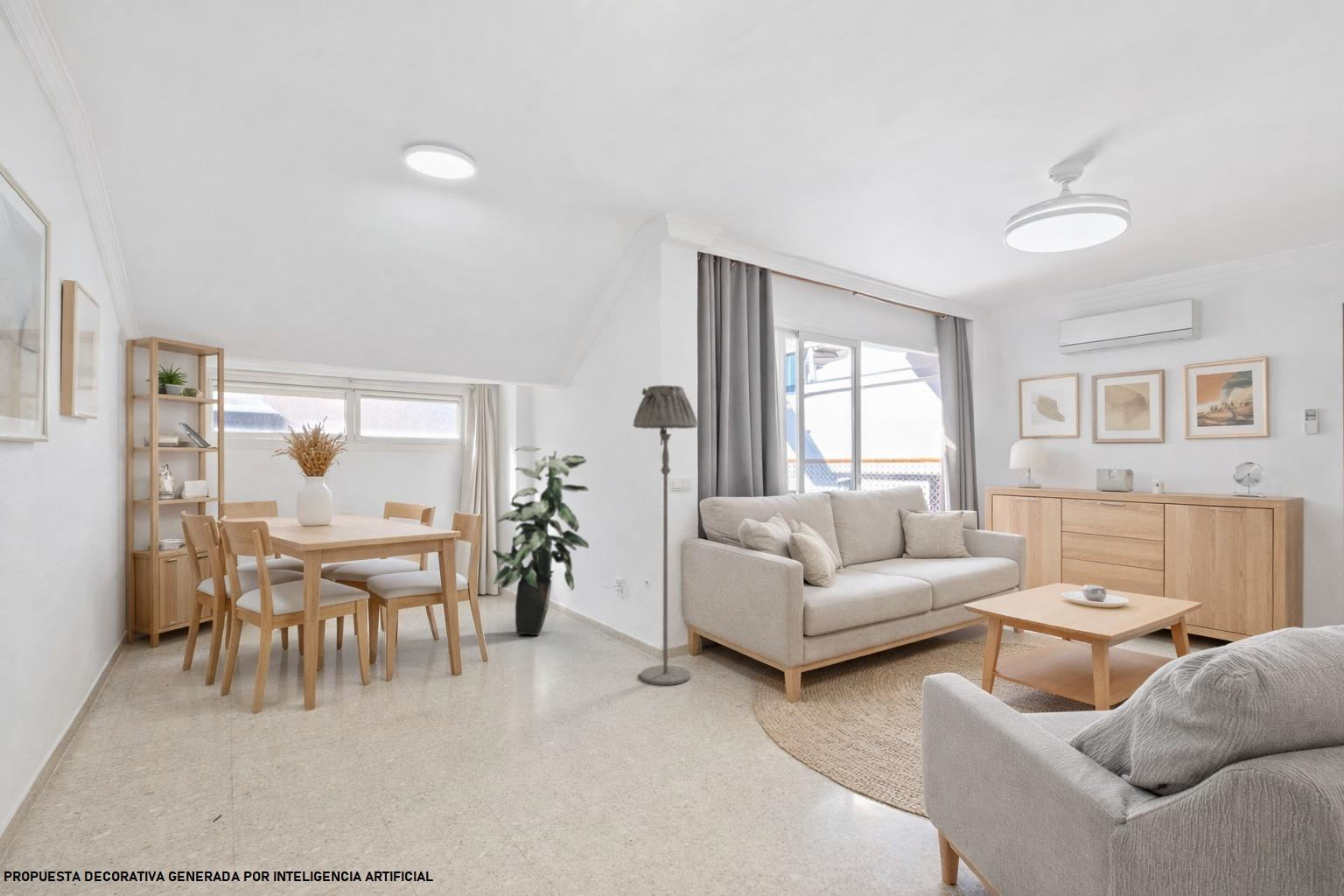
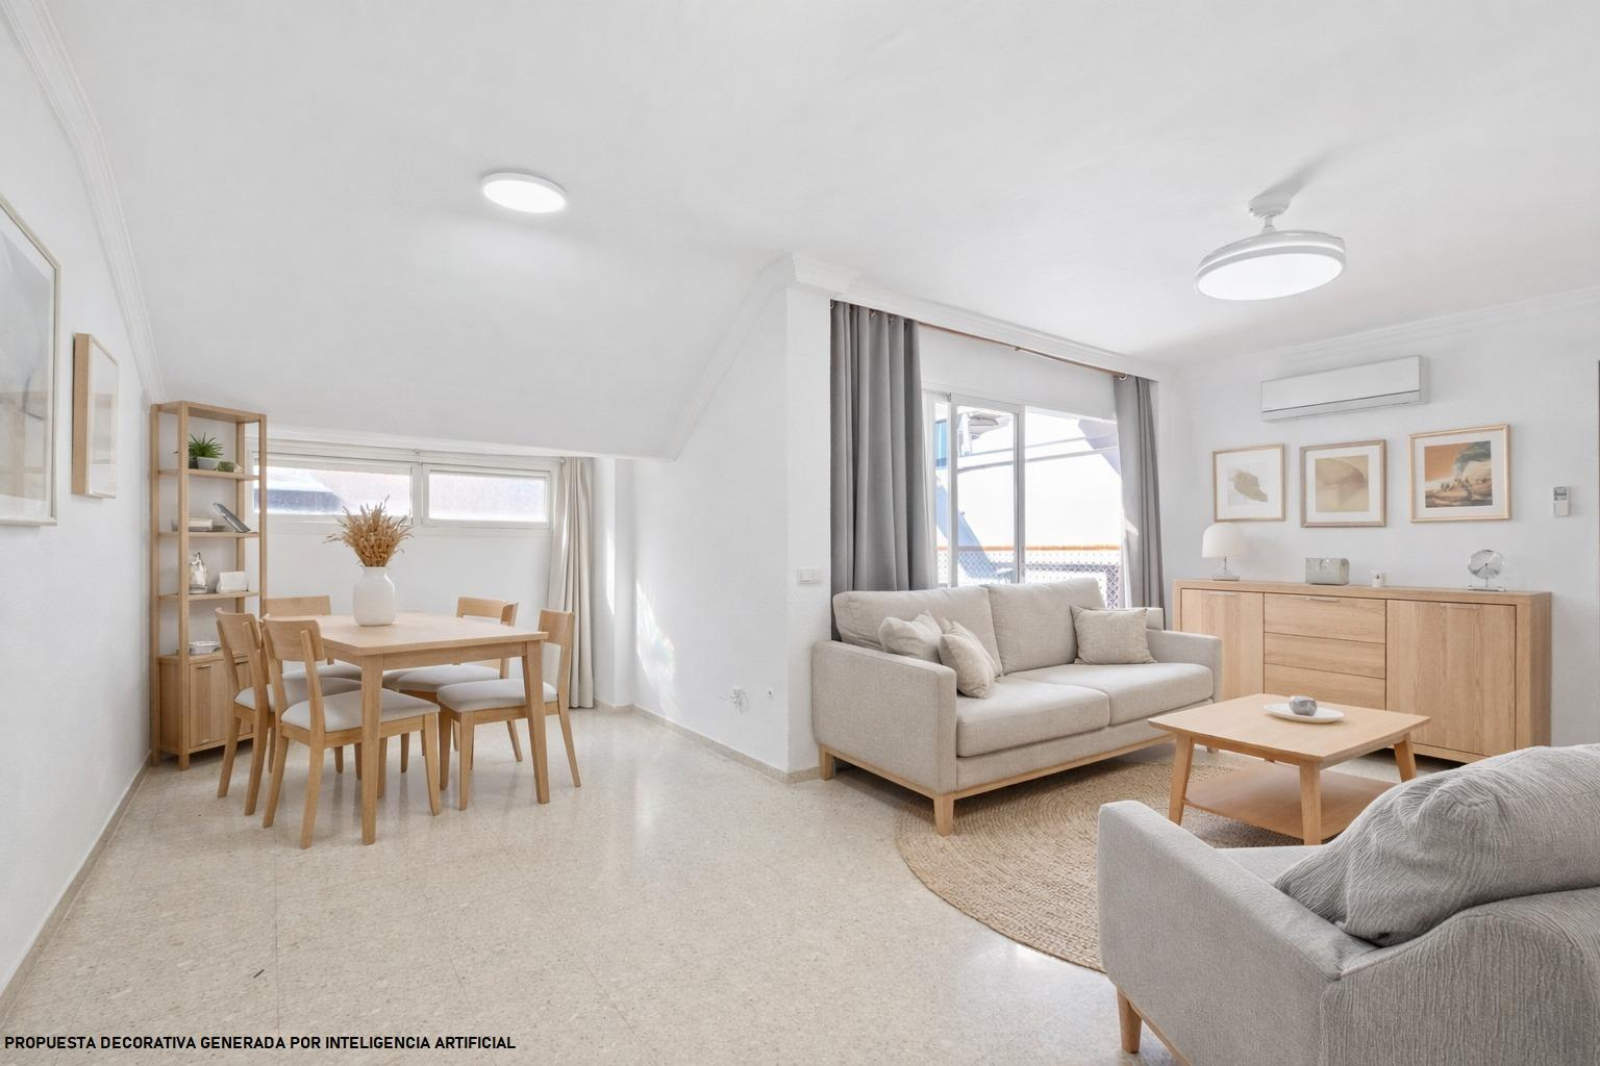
- floor lamp (665, 531)
- indoor plant (539, 538)
